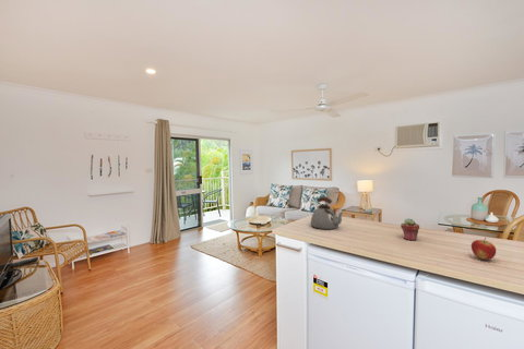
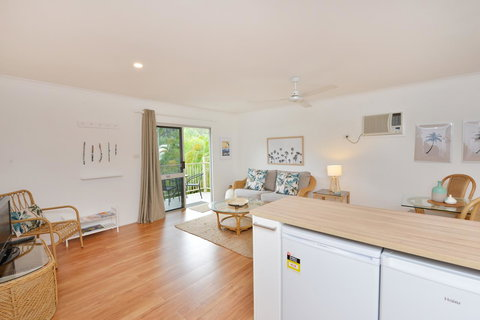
- potted succulent (409, 228)
- kettle (327, 212)
- apple (483, 248)
